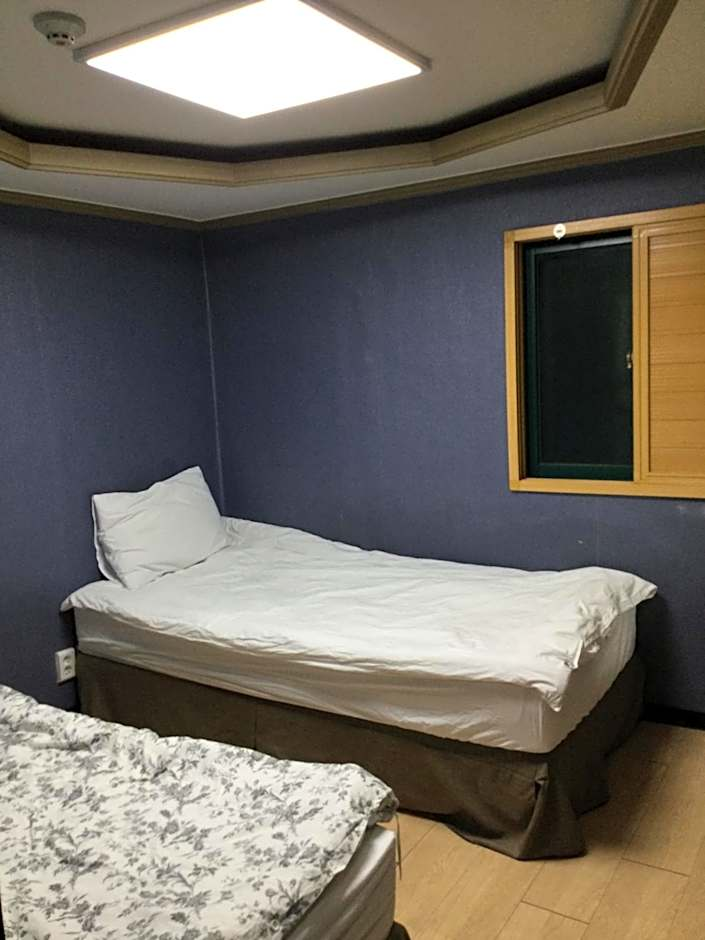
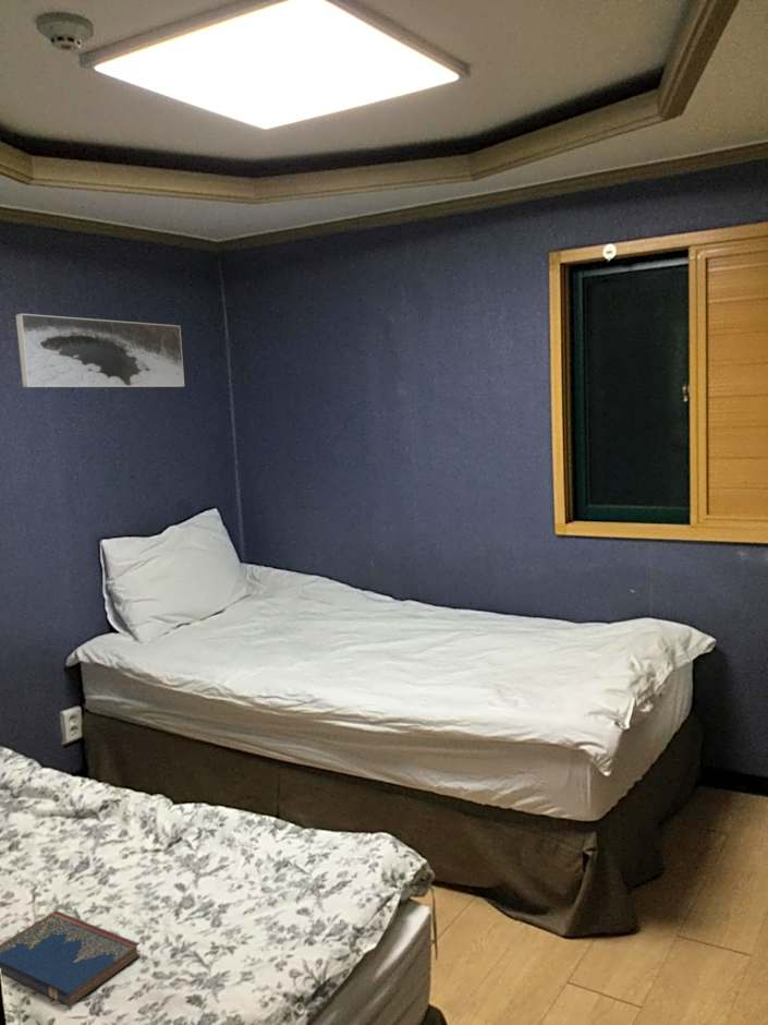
+ hardcover book (62, 954)
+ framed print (108, 353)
